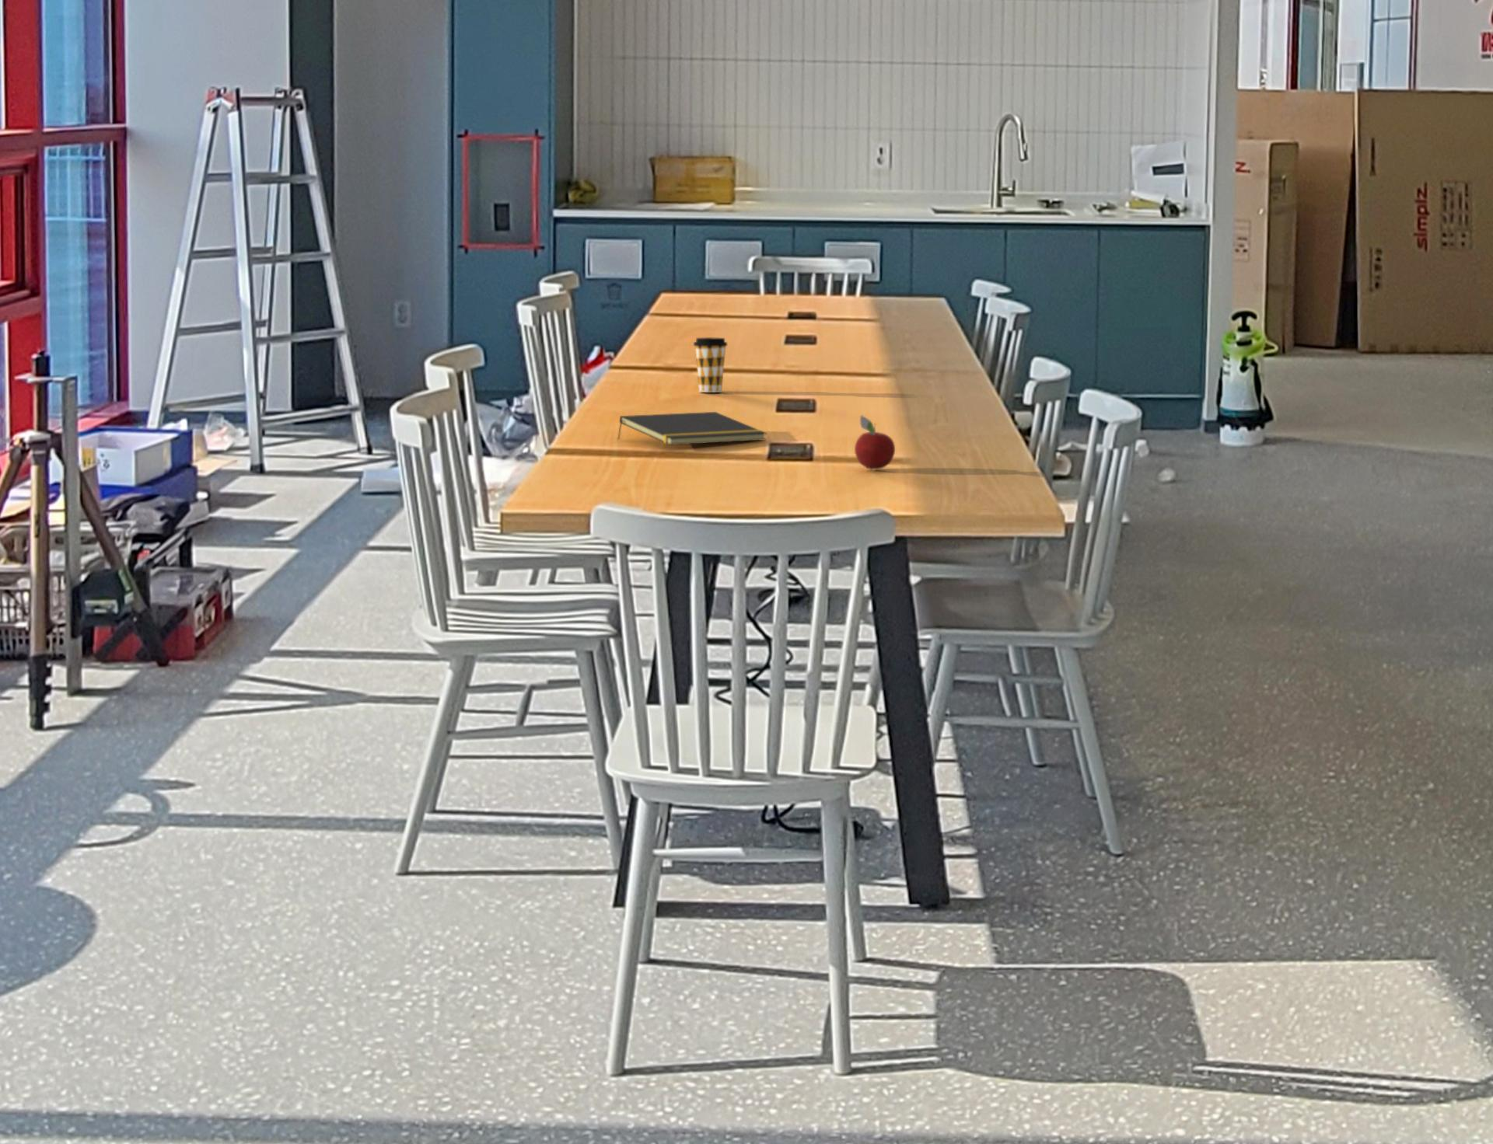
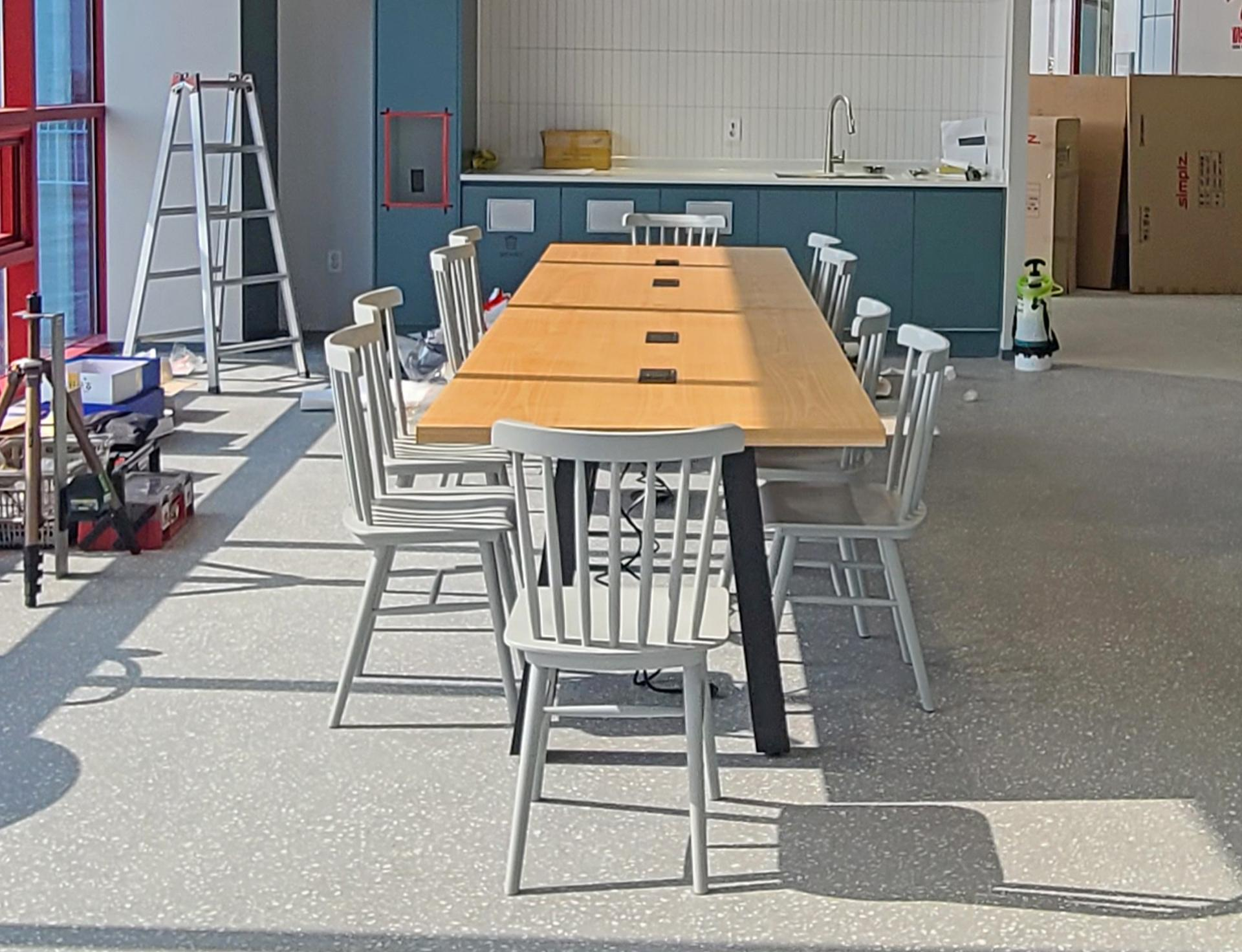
- coffee cup (710, 364)
- fruit (874, 441)
- notepad (692, 428)
